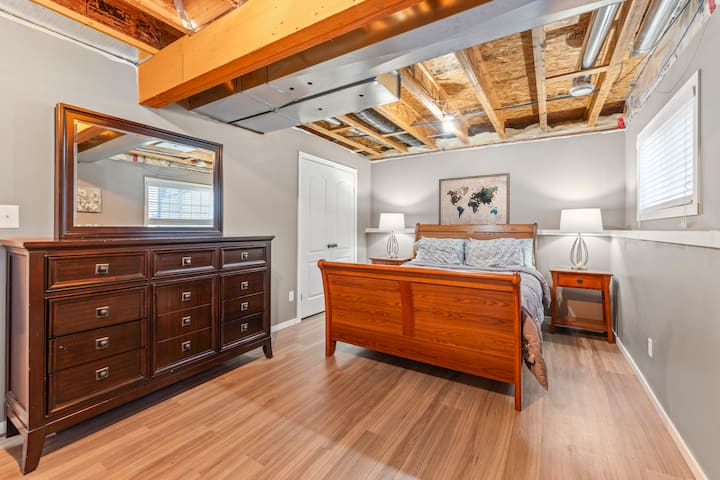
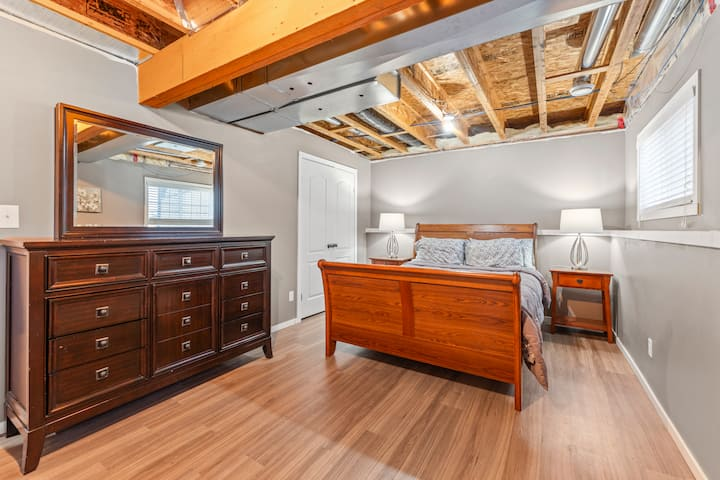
- wall art (472, 202)
